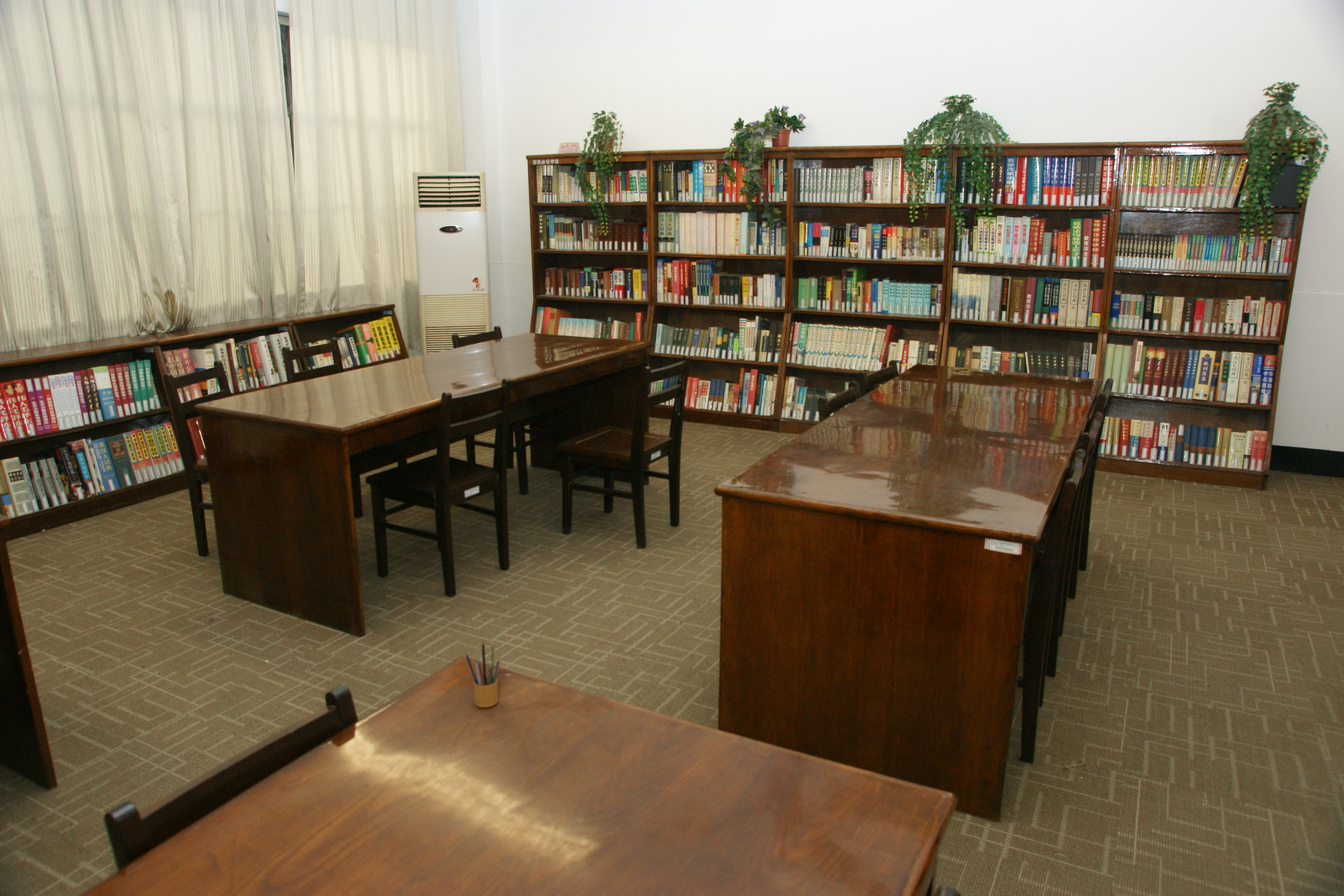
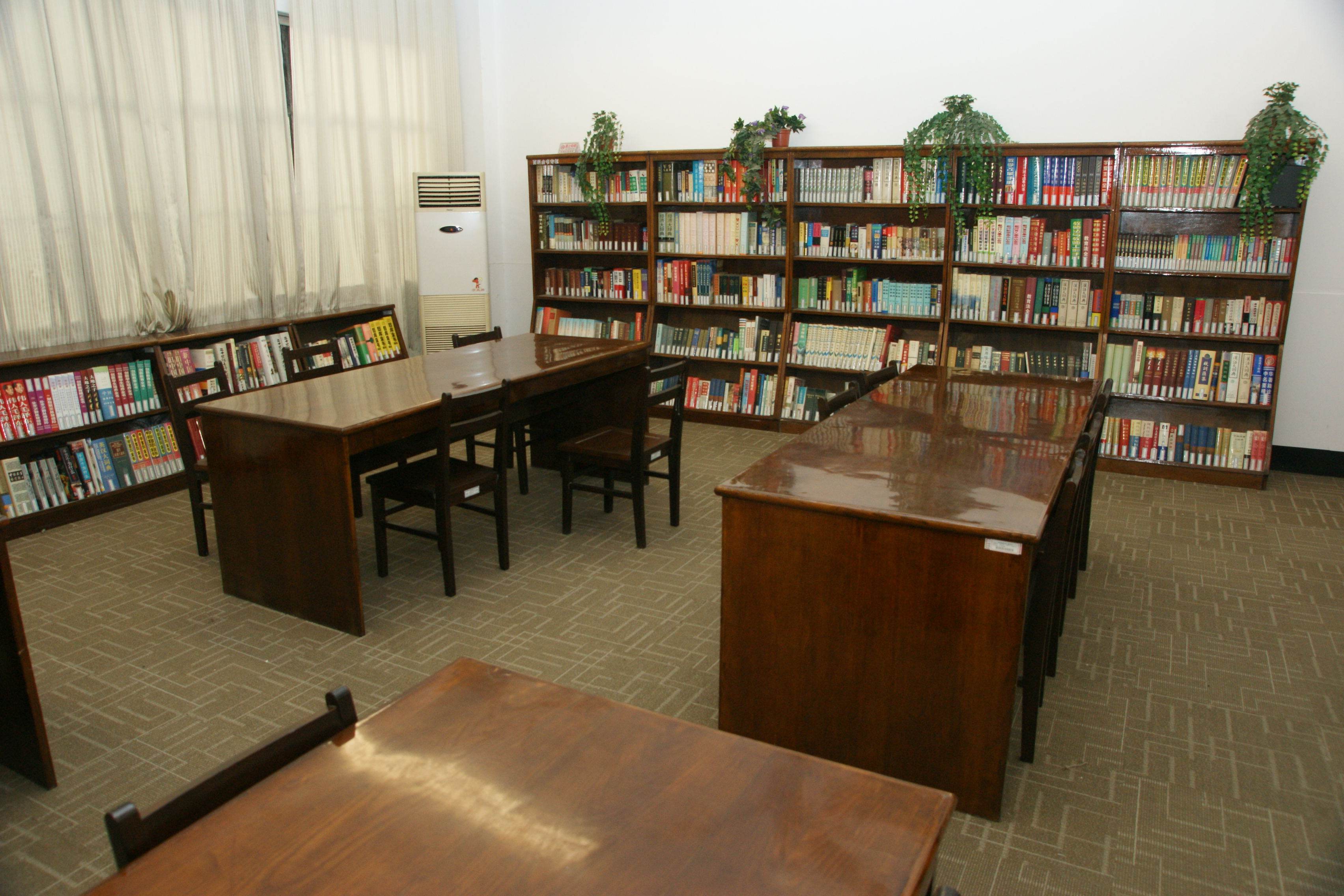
- pencil box (484, 674)
